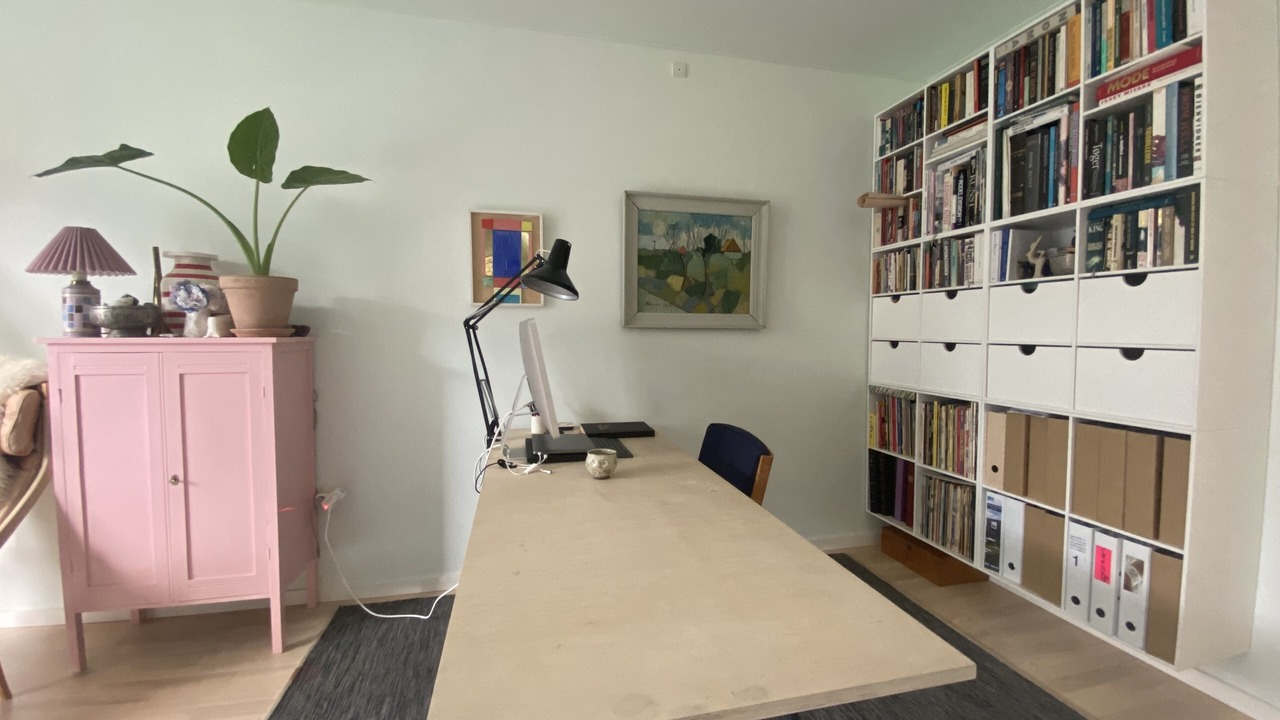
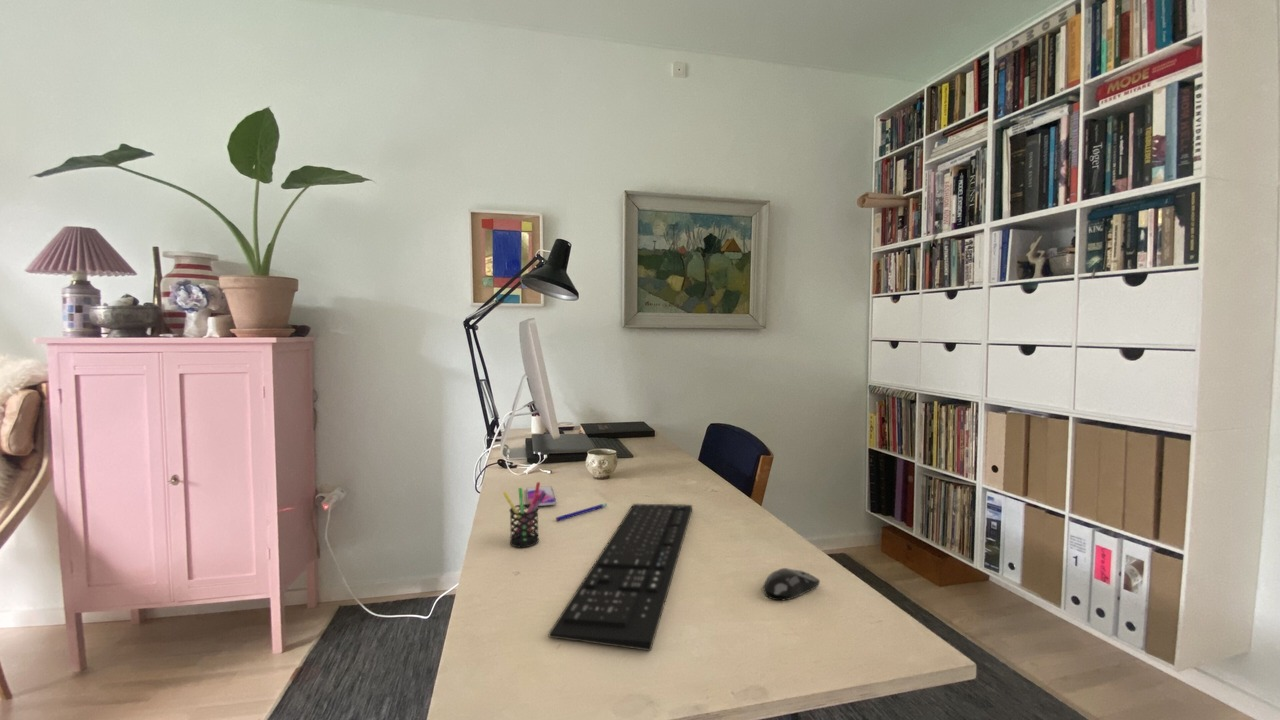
+ pen (582, 511)
+ keyboard (639, 551)
+ computer mouse (791, 579)
+ pen holder (524, 511)
+ smartphone (540, 493)
